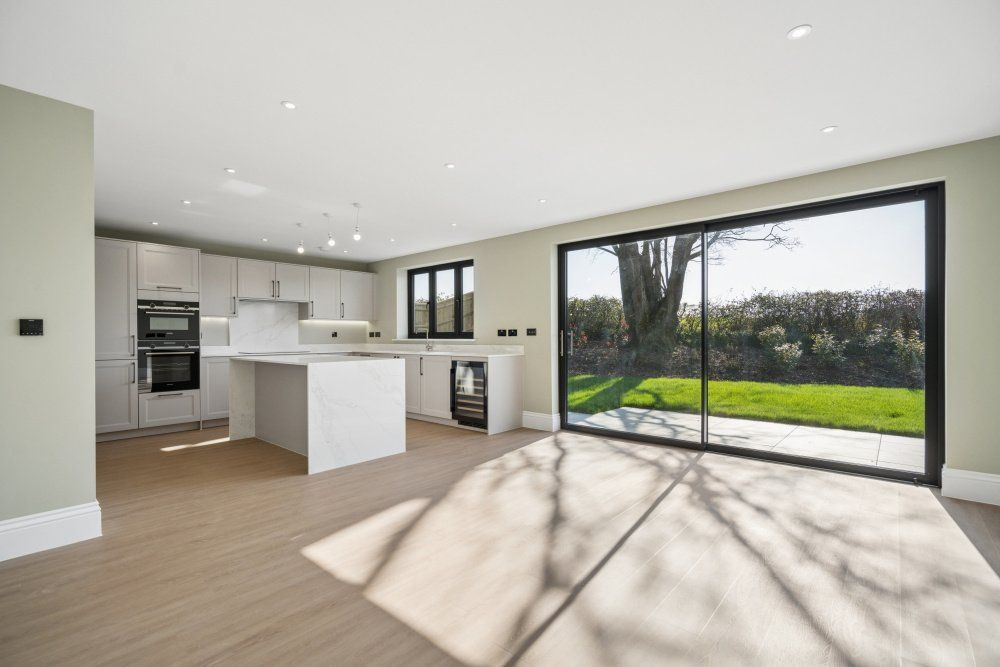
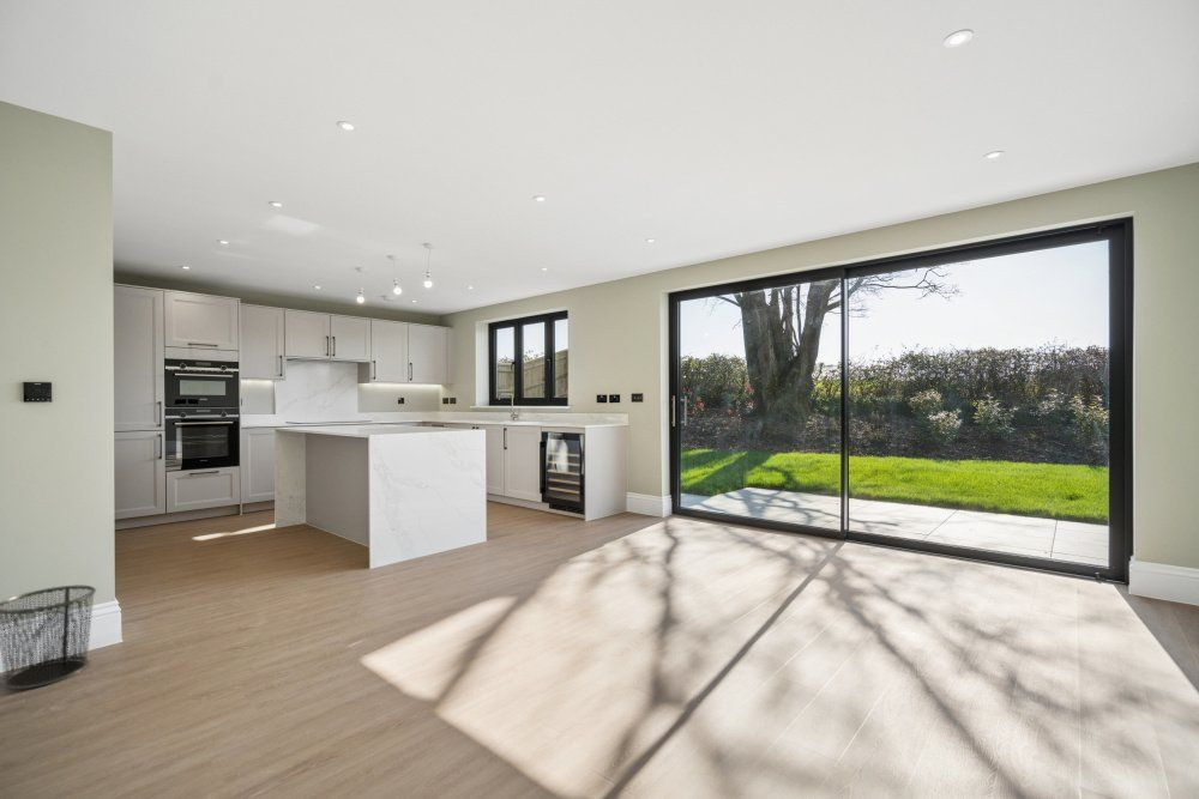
+ waste bin (47, 635)
